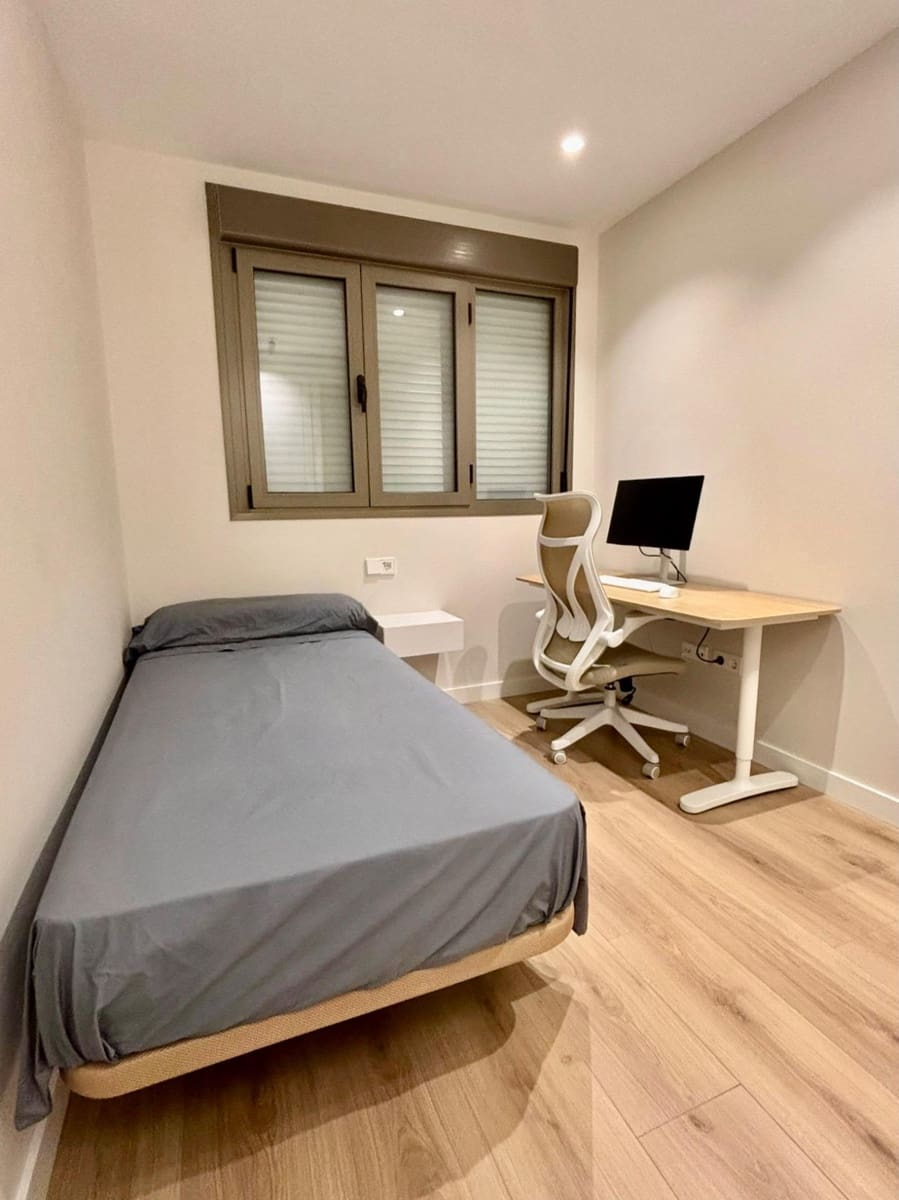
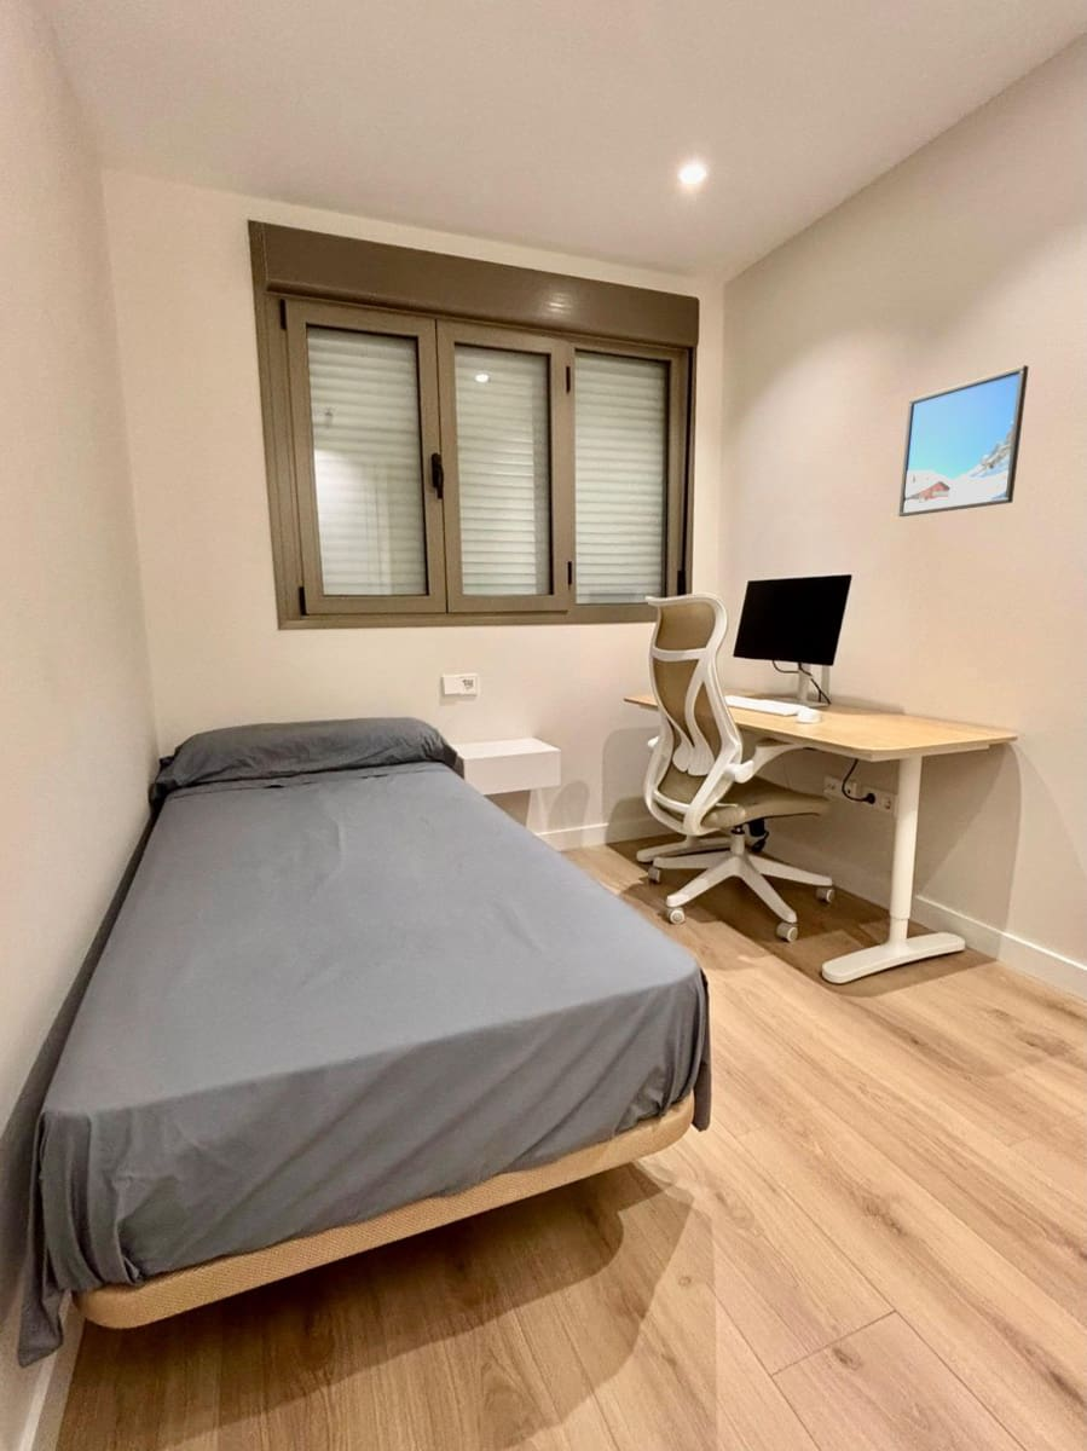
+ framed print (958, 447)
